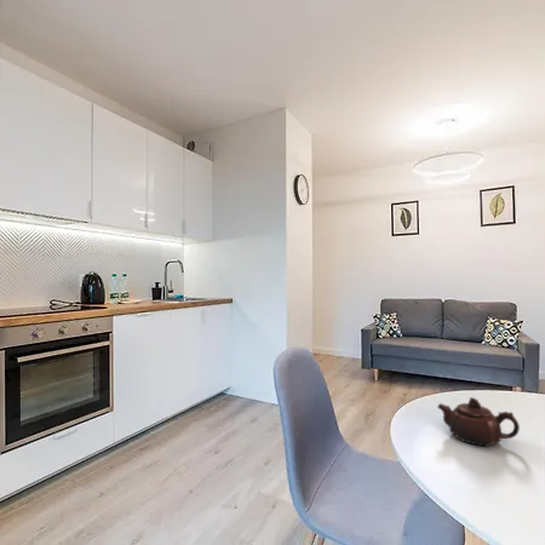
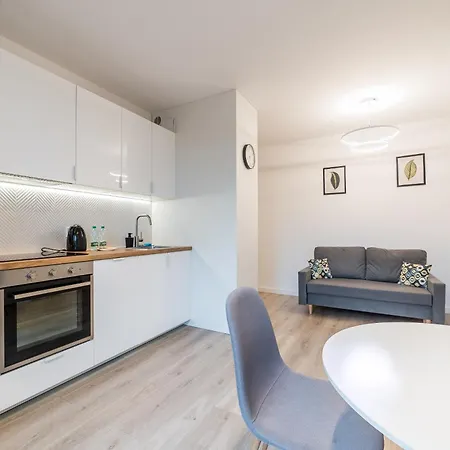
- teapot (476, 418)
